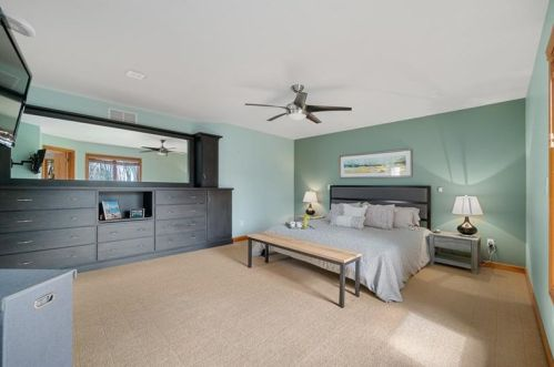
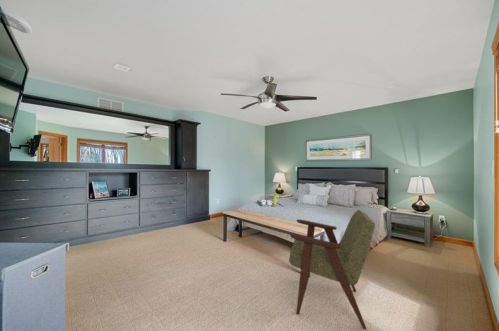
+ armchair (328, 255)
